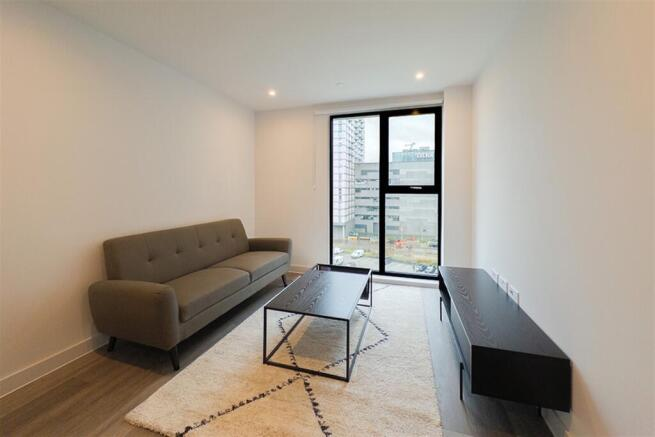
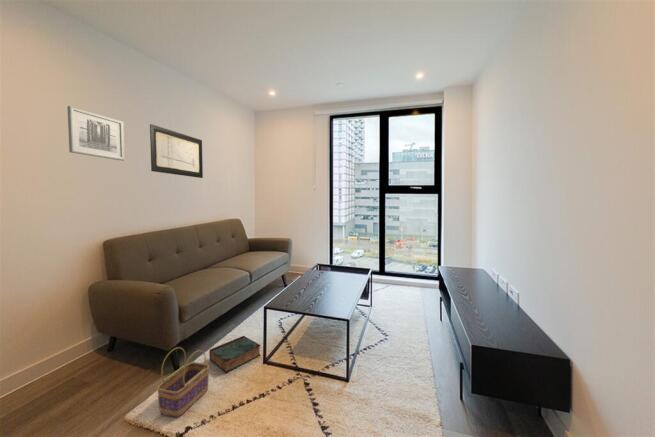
+ wall art (98, 135)
+ book (235, 352)
+ wall art (179, 154)
+ basket (184, 375)
